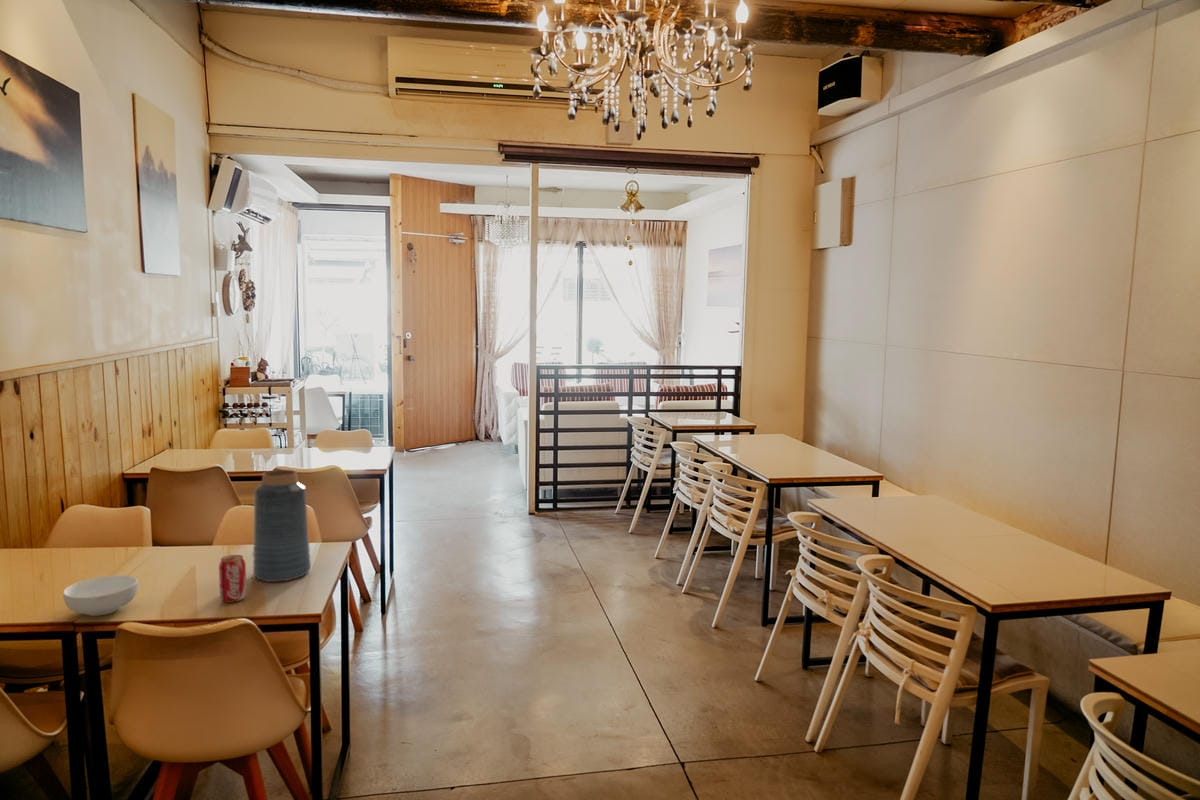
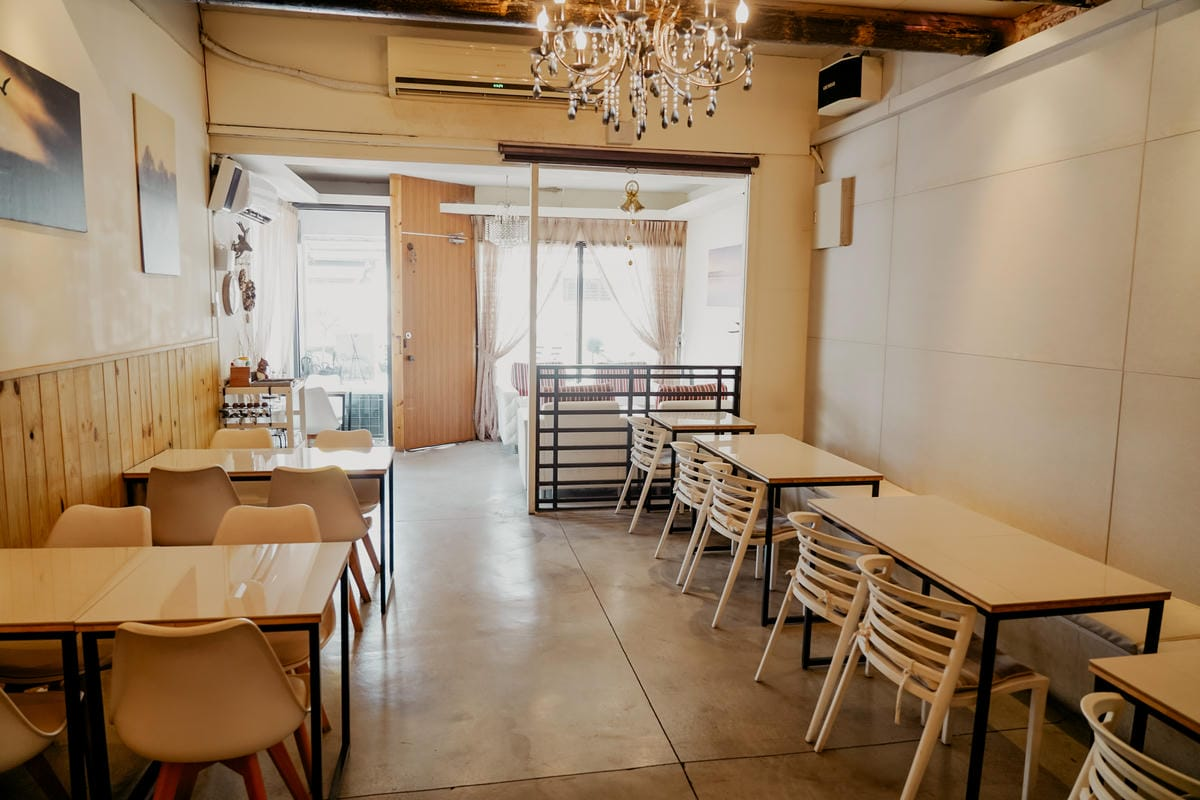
- vase (281, 523)
- beverage can (232, 578)
- cereal bowl (101, 597)
